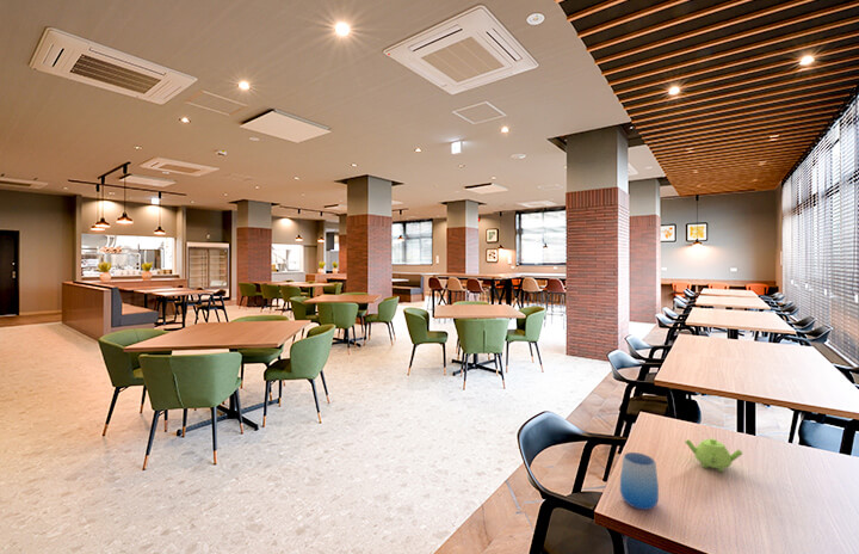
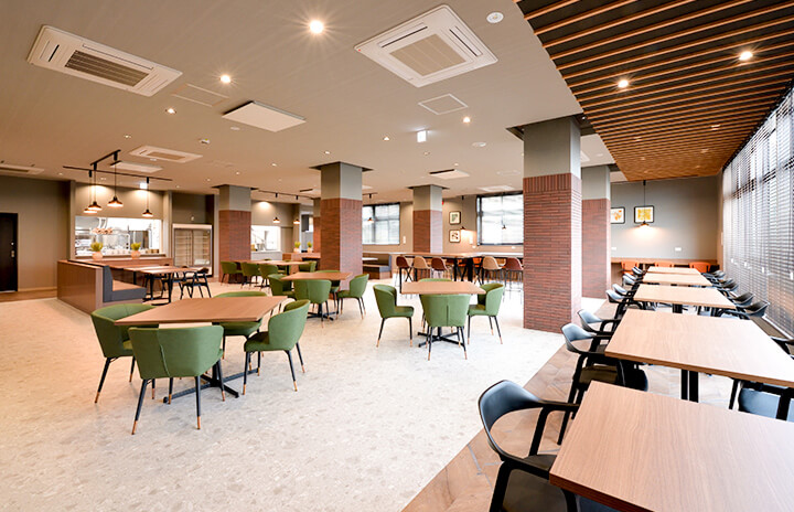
- cup (638, 480)
- teapot (712, 453)
